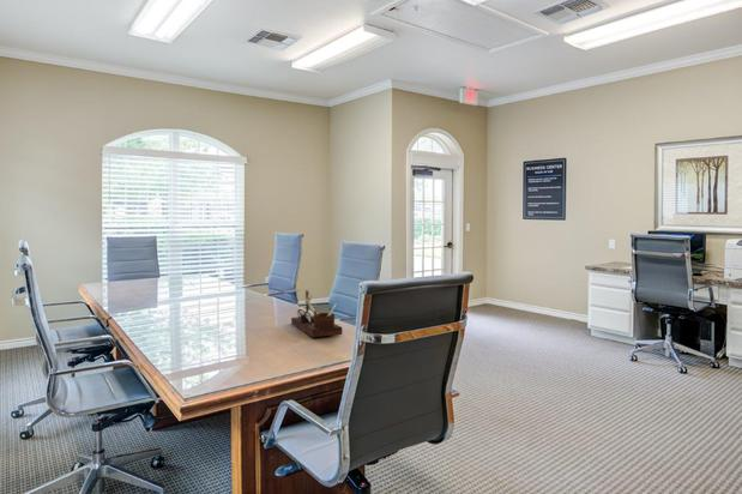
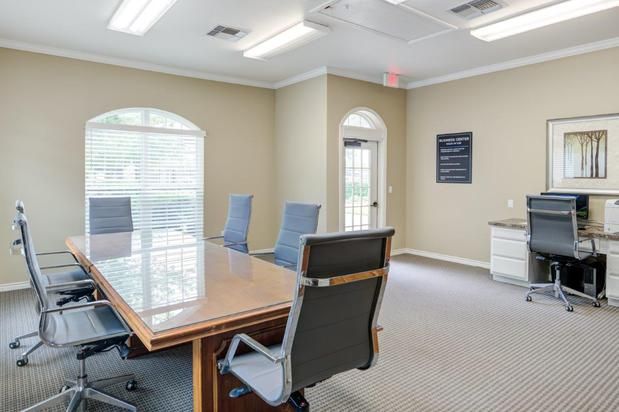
- desk organizer (315, 312)
